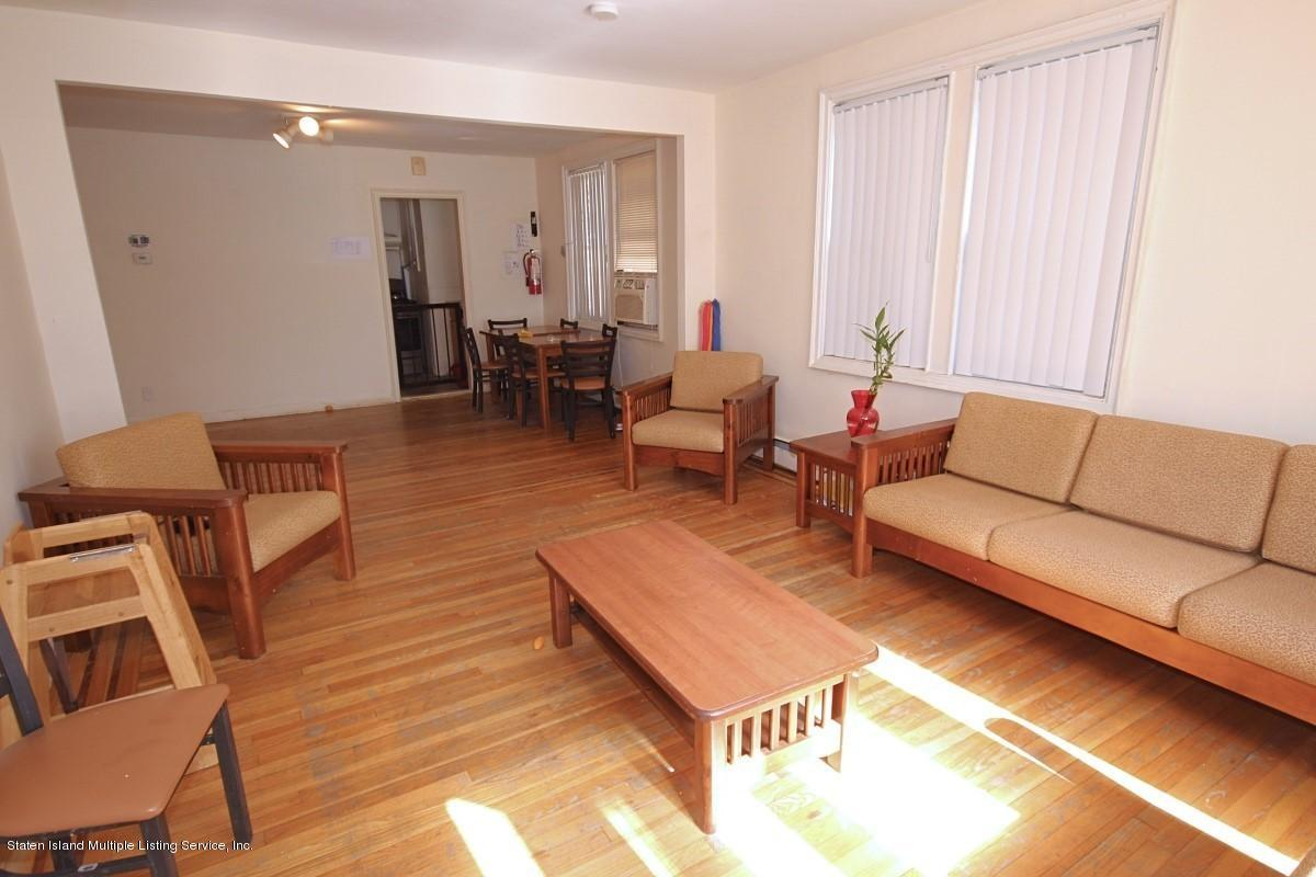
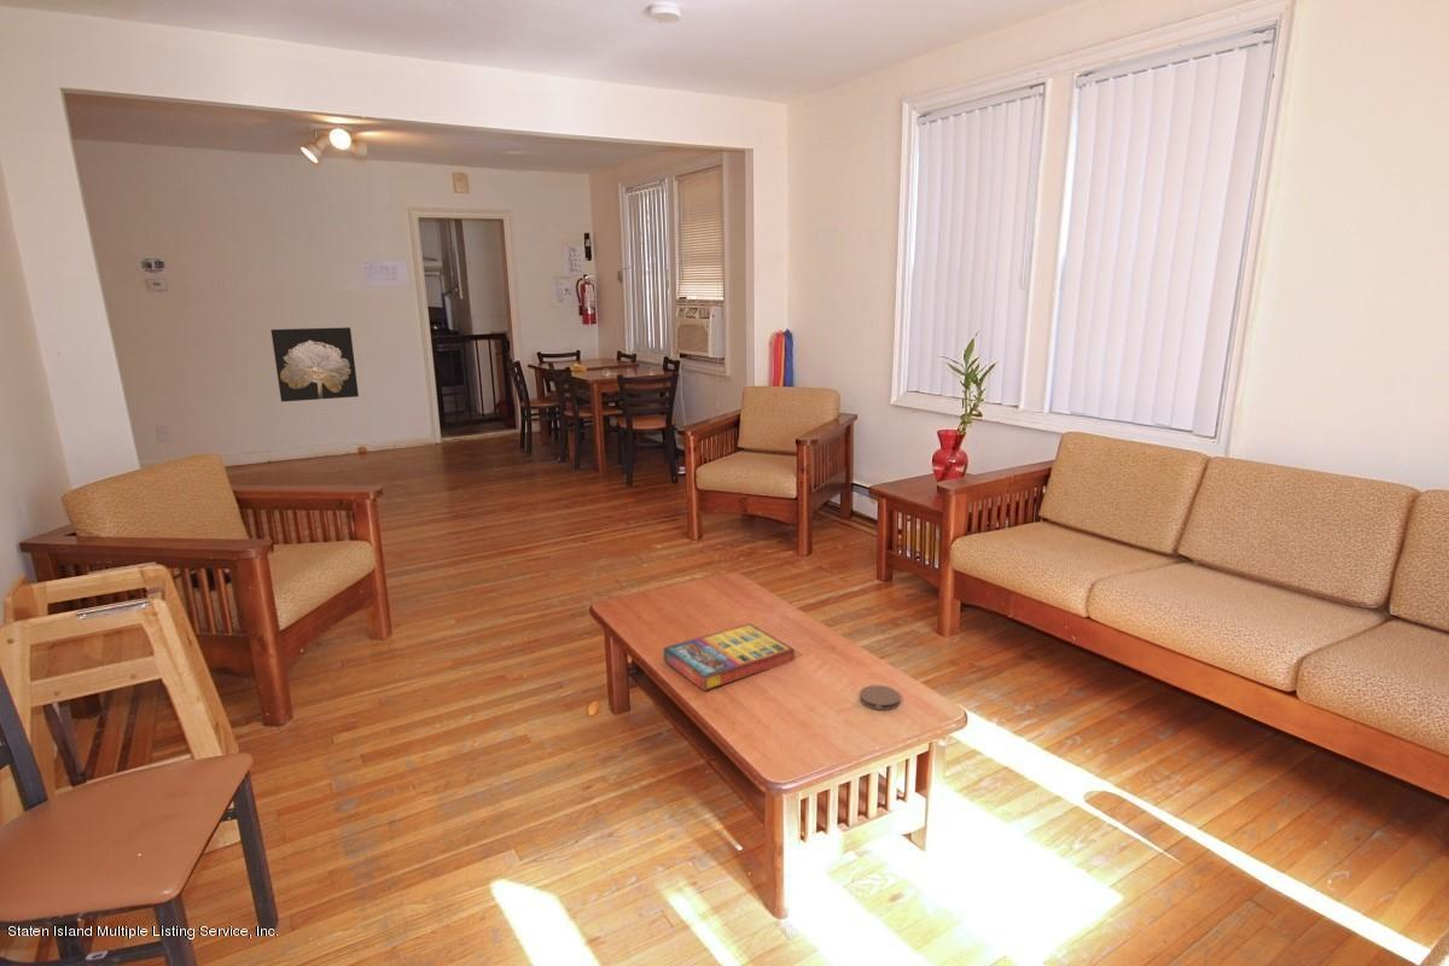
+ wall art (315, 363)
+ game compilation box (728, 654)
+ coaster (879, 697)
